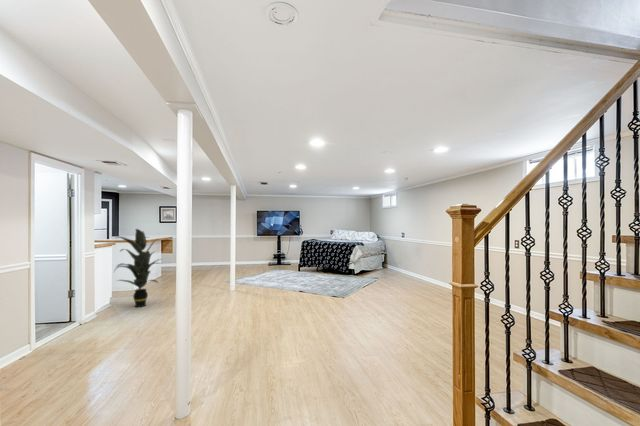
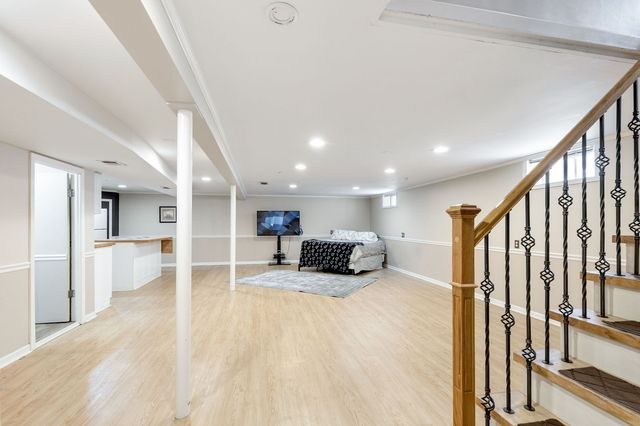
- indoor plant (137, 267)
